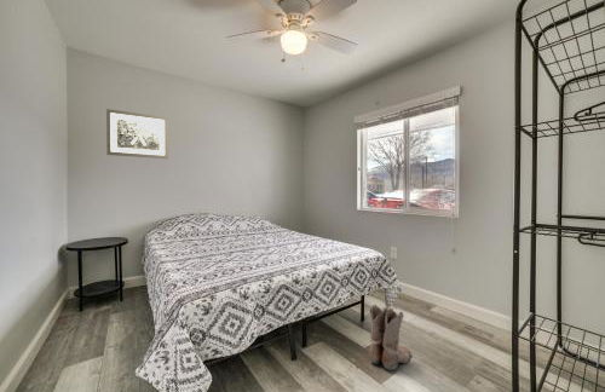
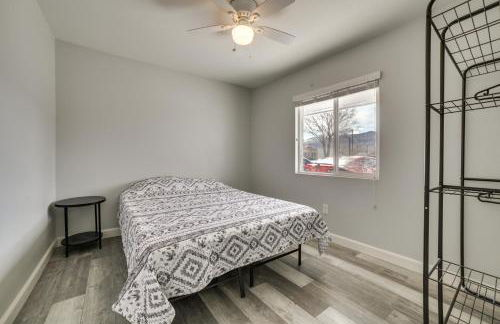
- boots (390, 330)
- wall art (138, 134)
